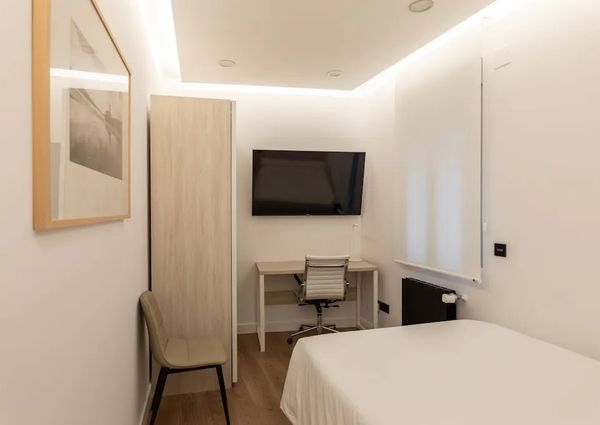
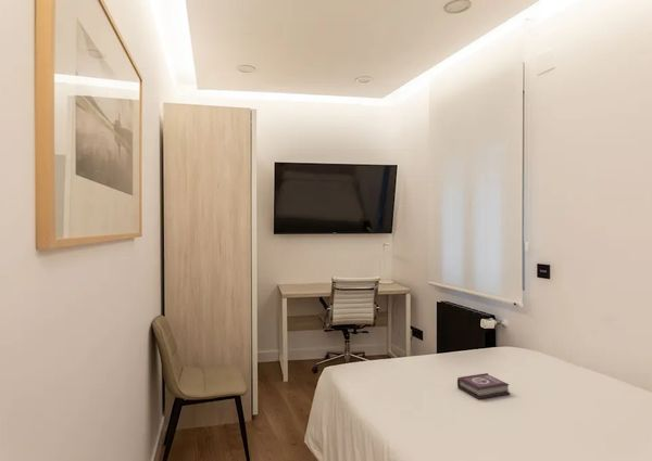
+ book (482, 385)
